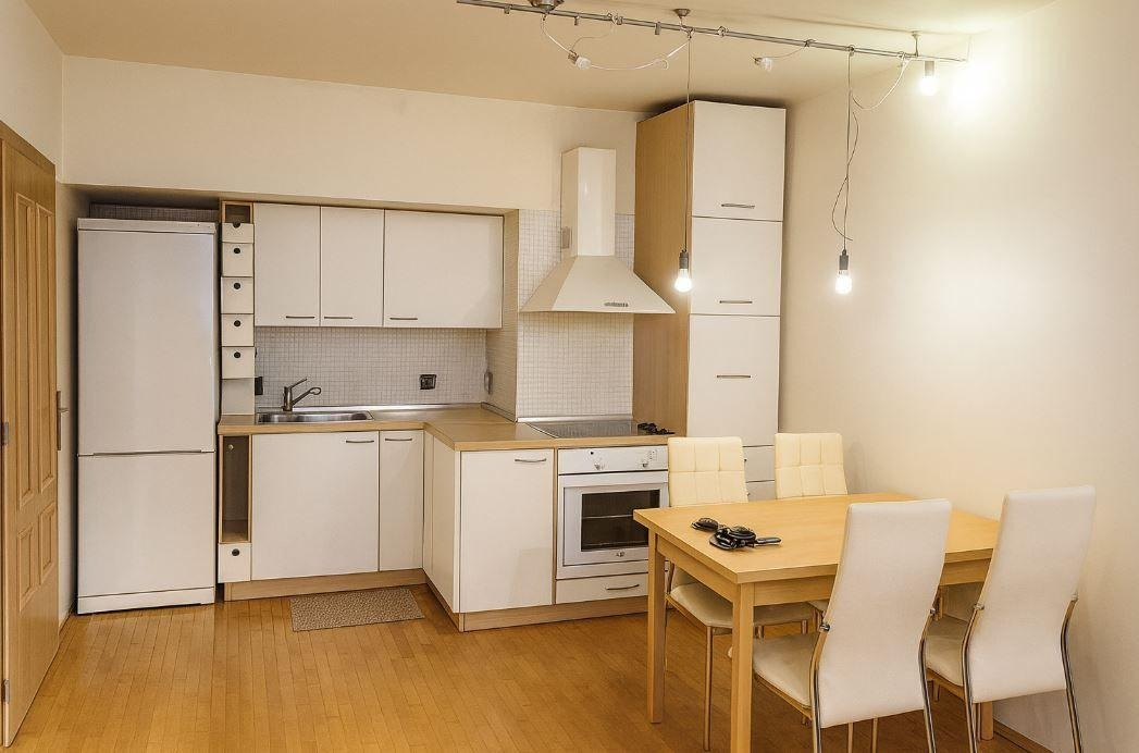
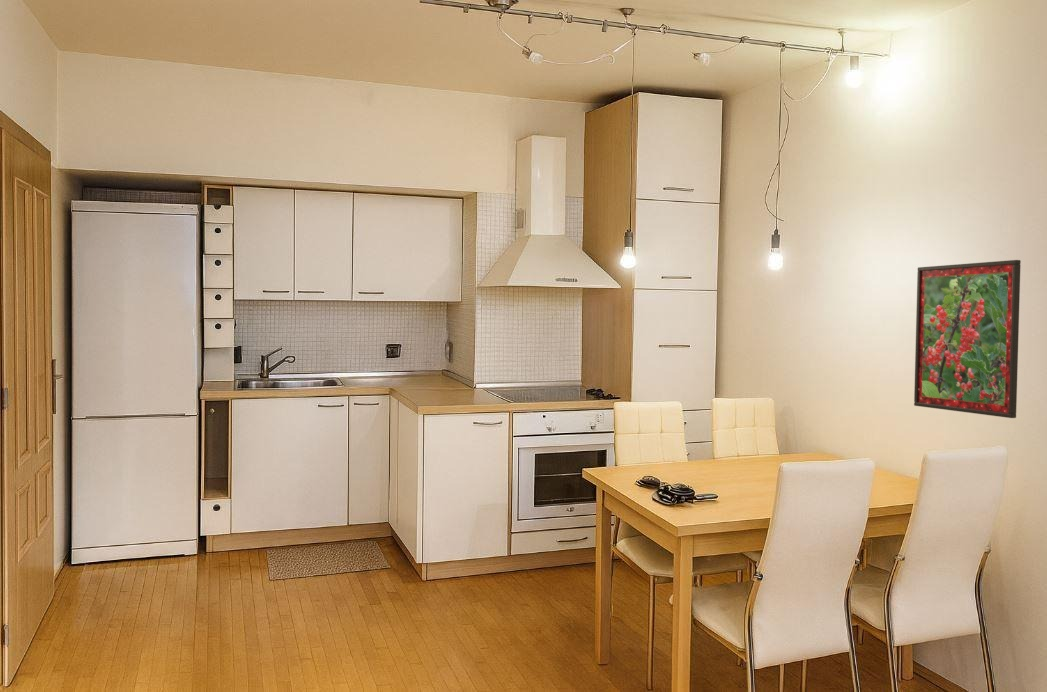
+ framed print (963, 337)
